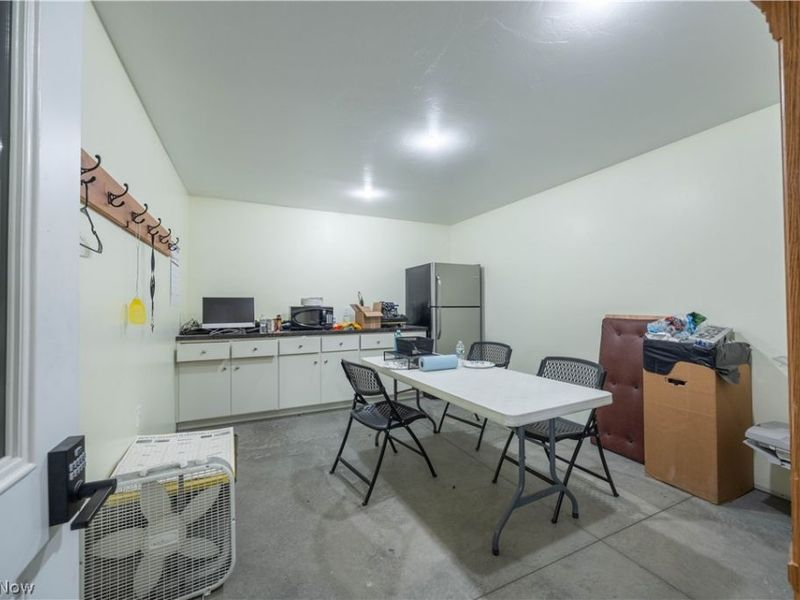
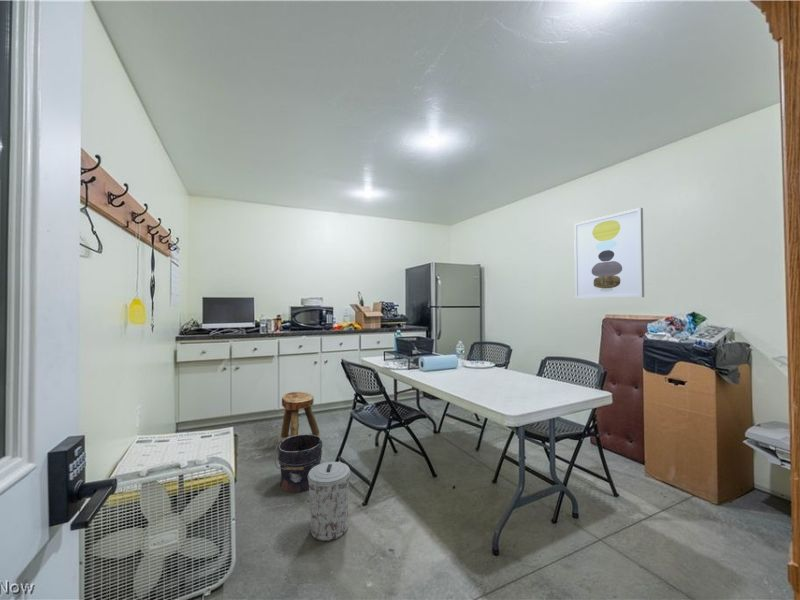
+ bucket (300, 461)
+ wall art (605, 257)
+ trash can (329, 497)
+ stool (297, 420)
